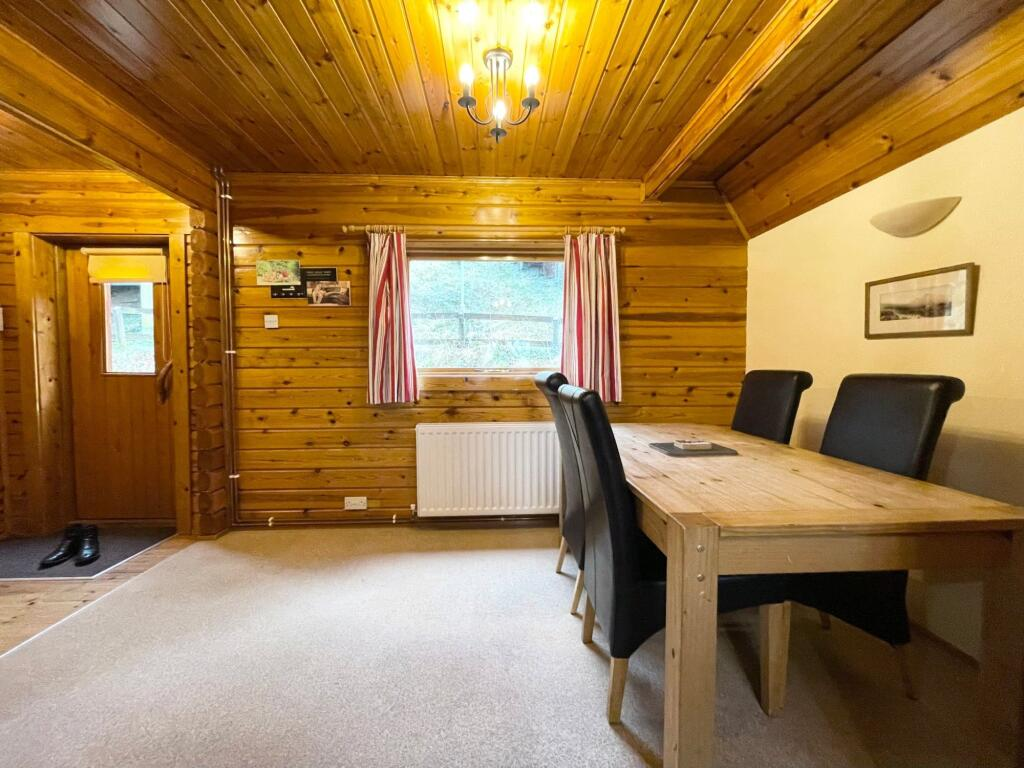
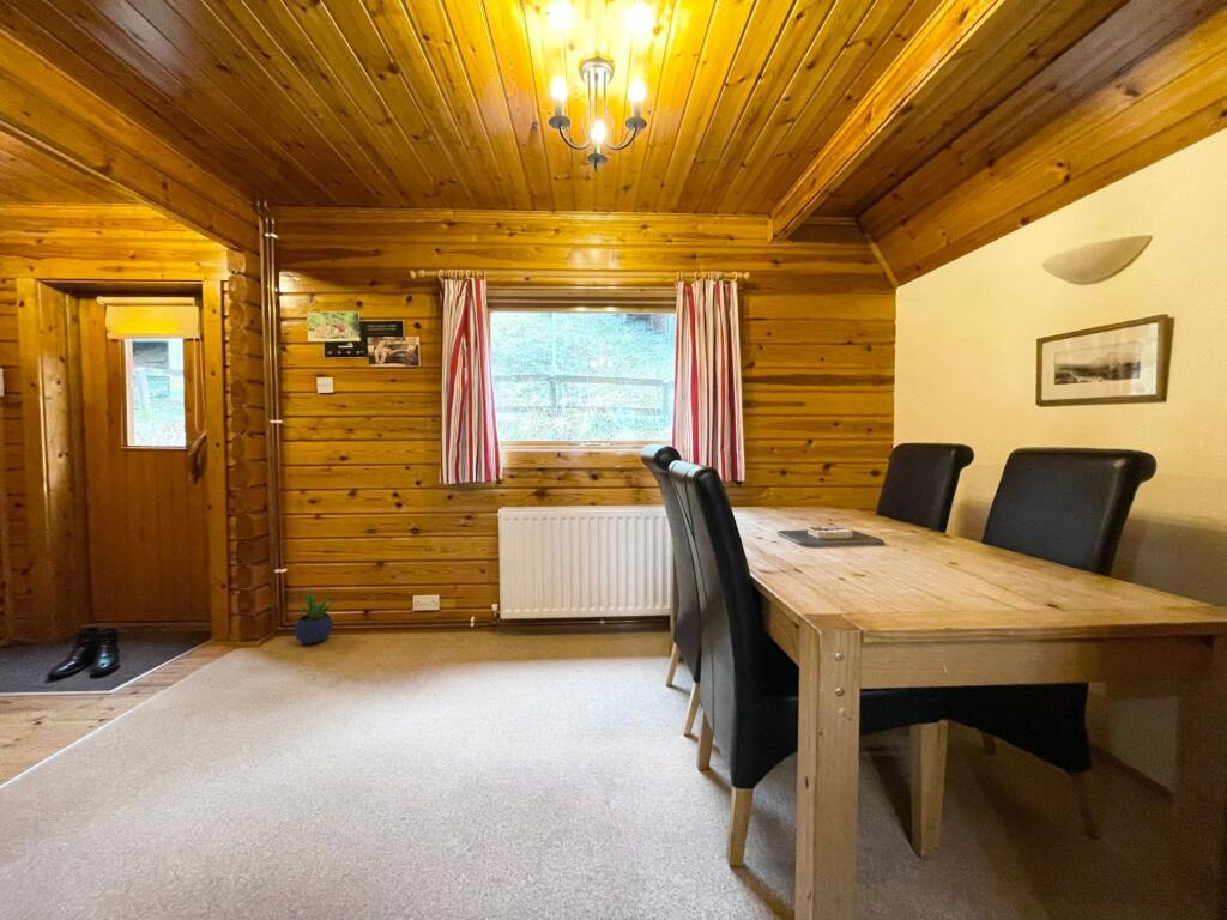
+ potted plant (316, 612)
